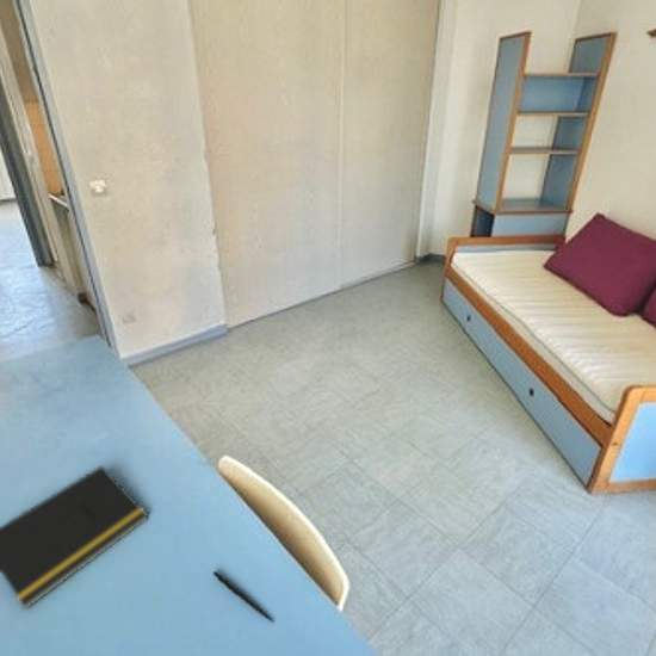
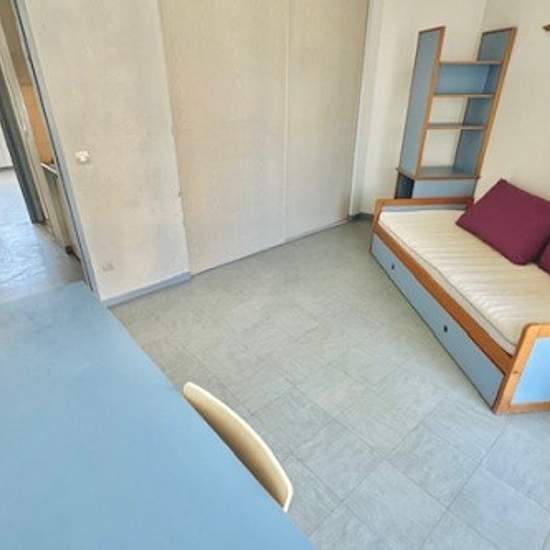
- notepad (68, 527)
- pen (242, 596)
